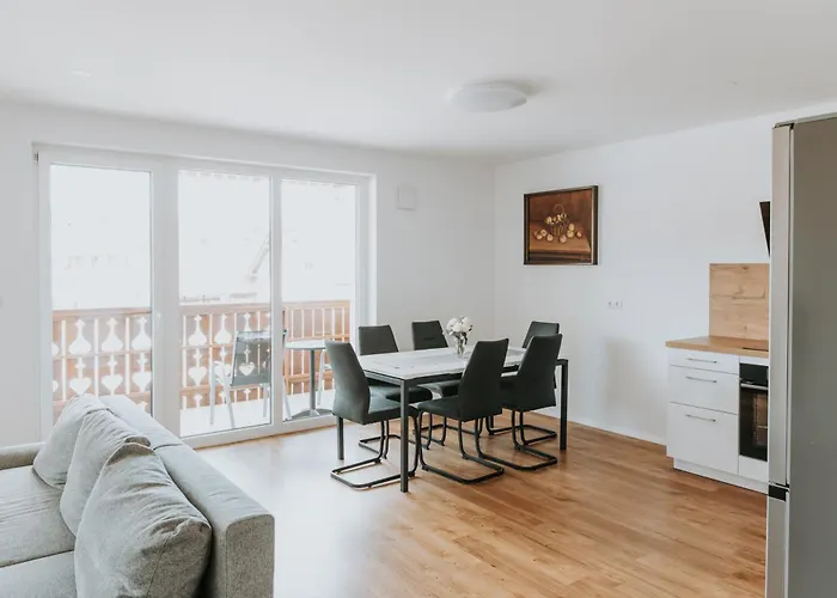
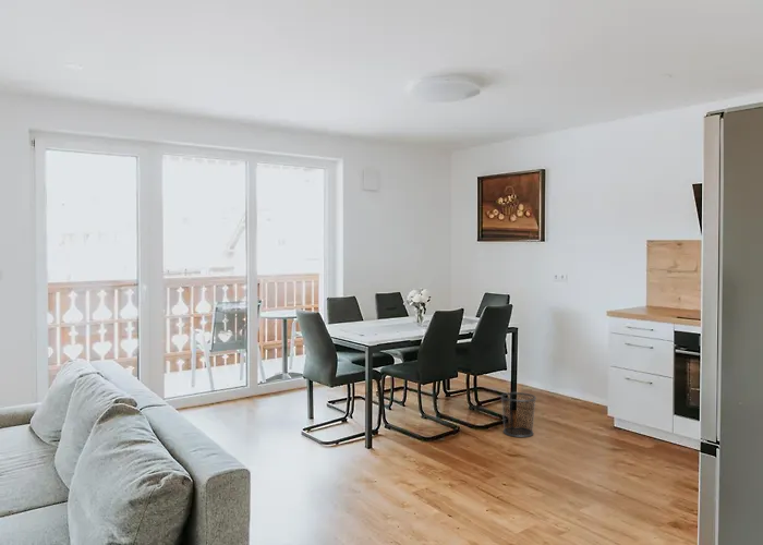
+ waste bin (518, 413)
